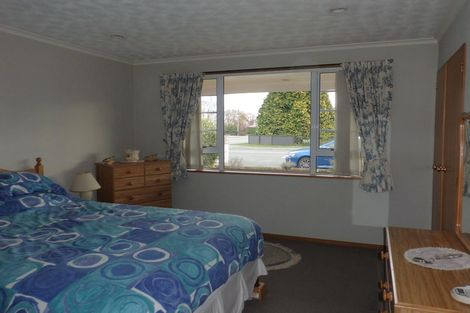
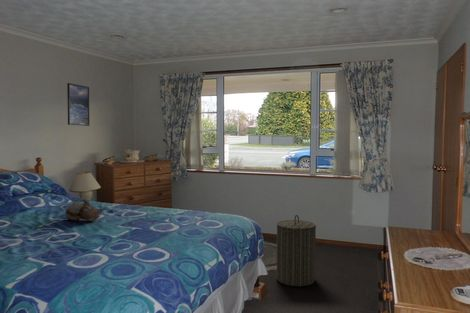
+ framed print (78, 105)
+ laundry hamper (295, 247)
+ teddy bear (82, 210)
